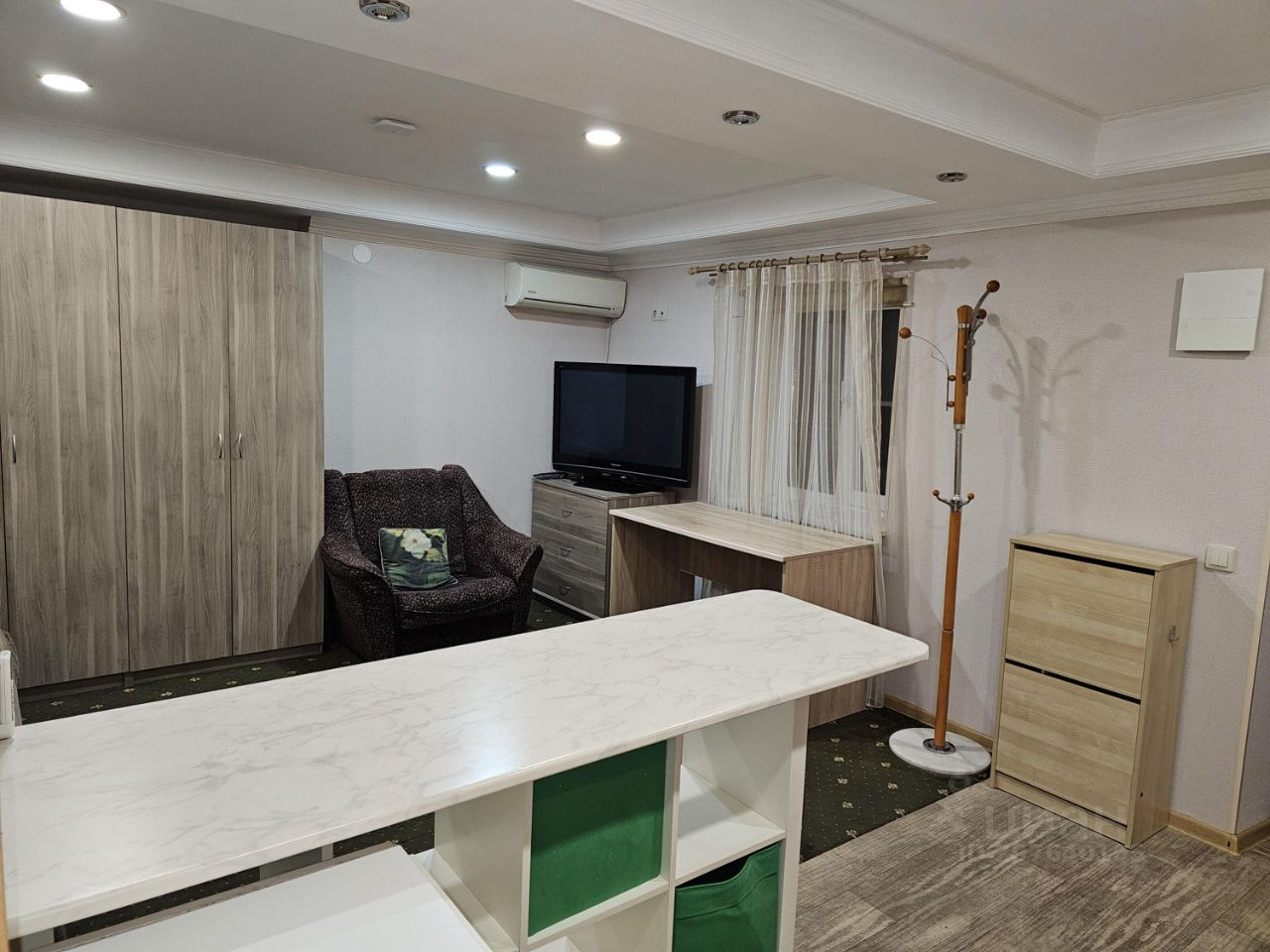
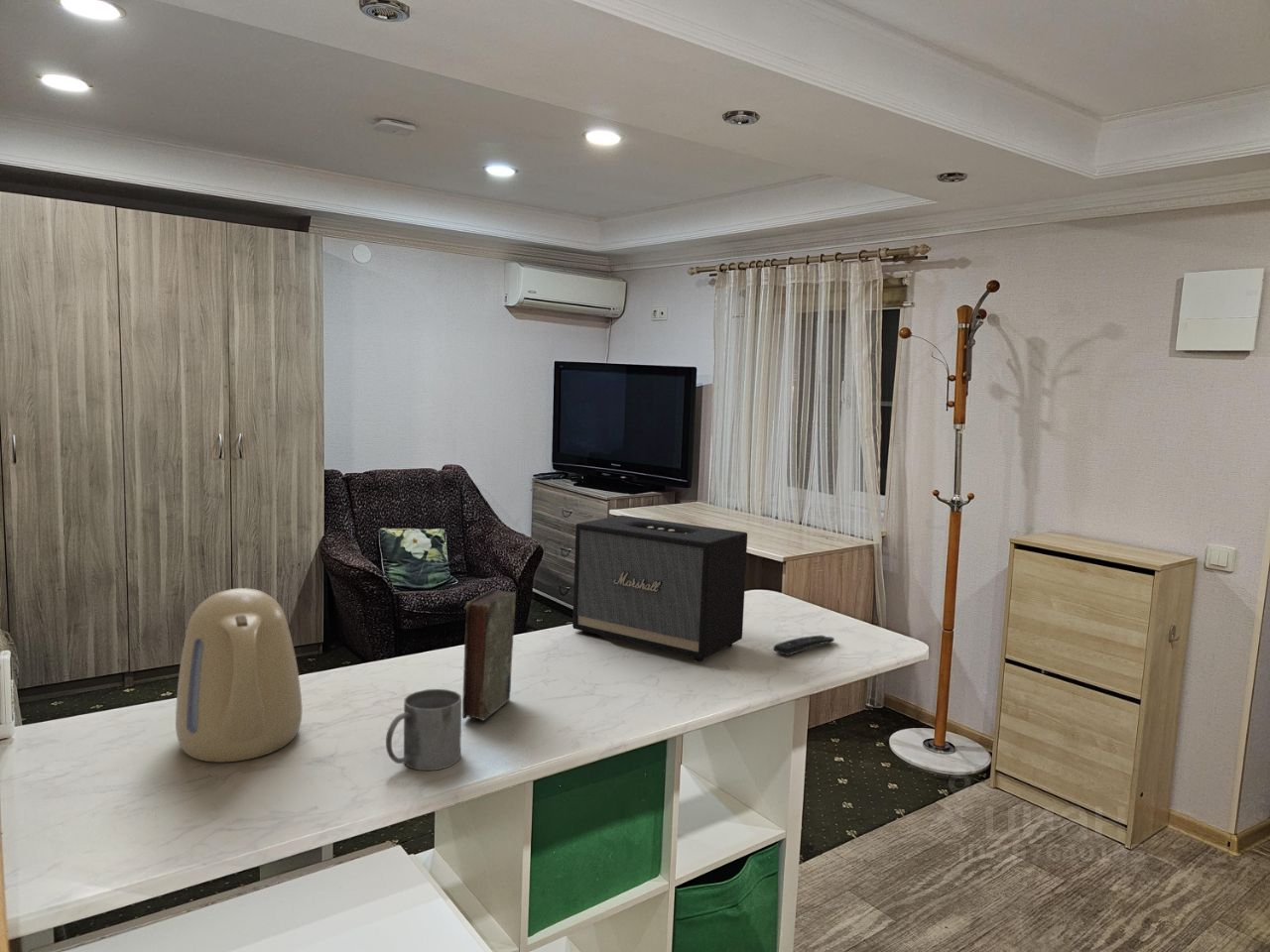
+ mug (422, 732)
+ speaker (658, 583)
+ remote control (806, 643)
+ kettle (240, 667)
+ book (488, 653)
